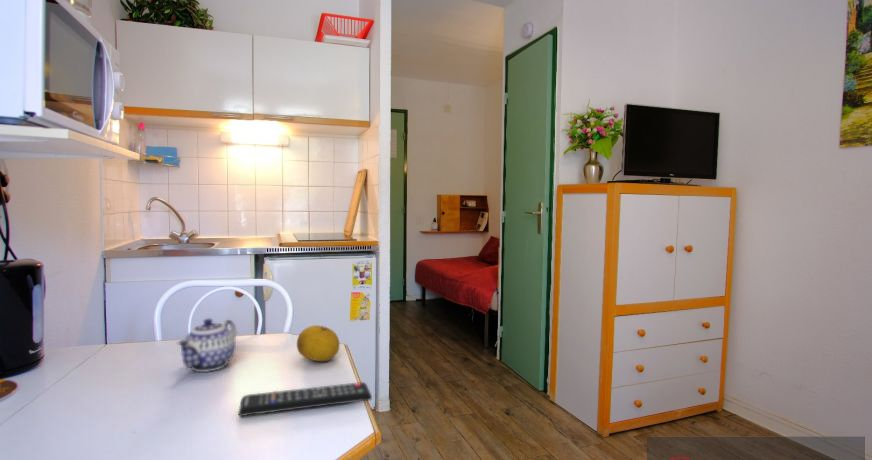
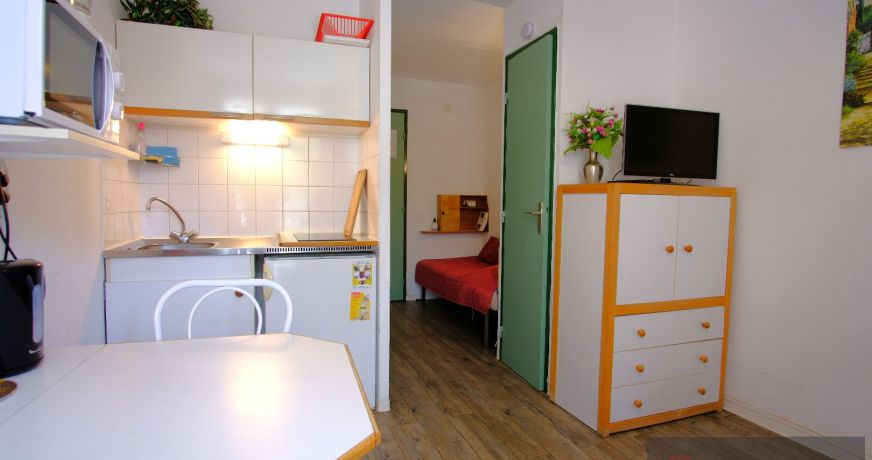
- teapot (209, 342)
- fruit (318, 342)
- remote control (307, 399)
